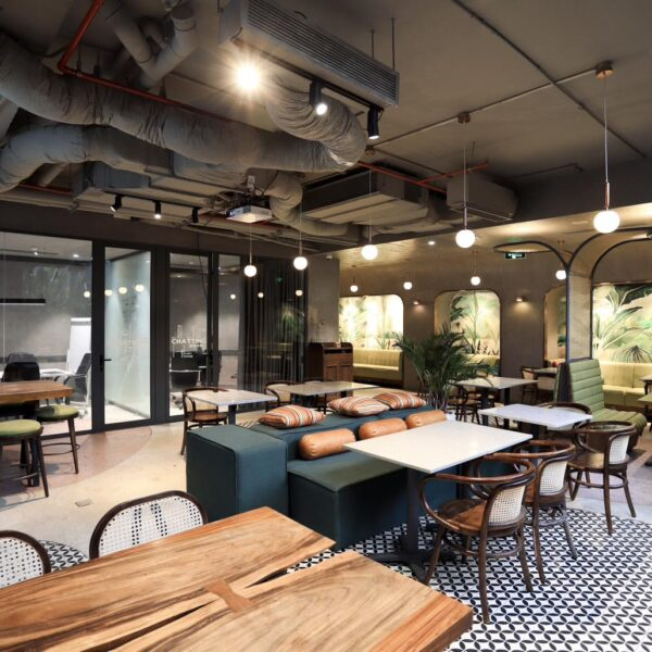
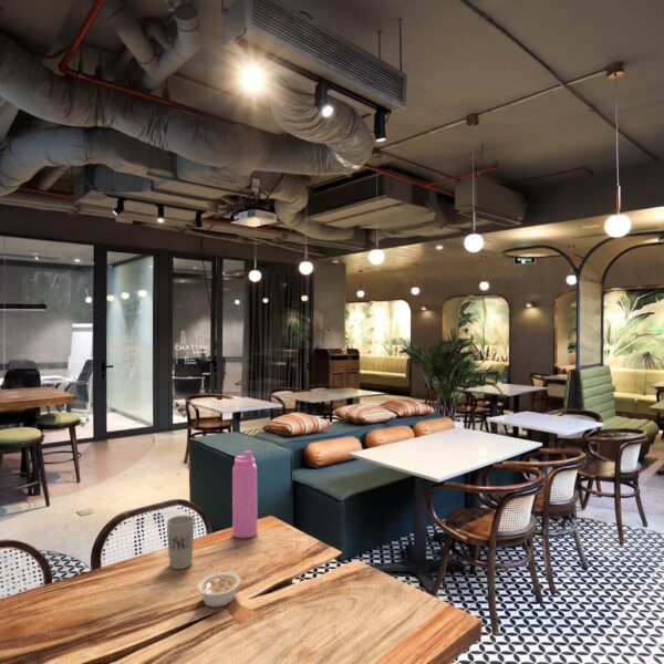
+ legume (218, 590)
+ water bottle (245, 491)
+ cup (180, 541)
